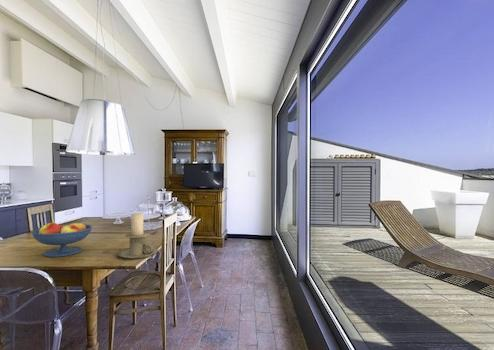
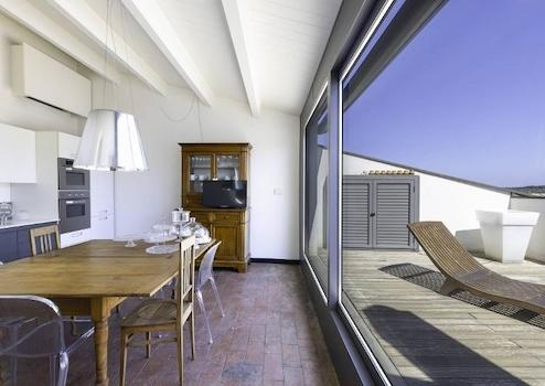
- candle holder (137, 233)
- fruit bowl (63, 236)
